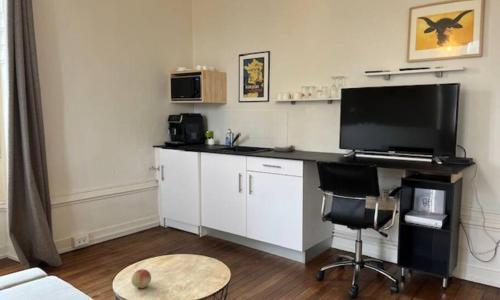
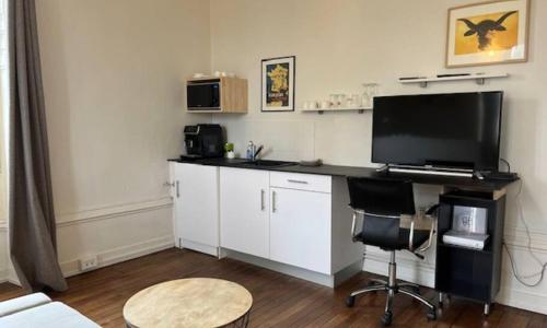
- fruit (141, 278)
